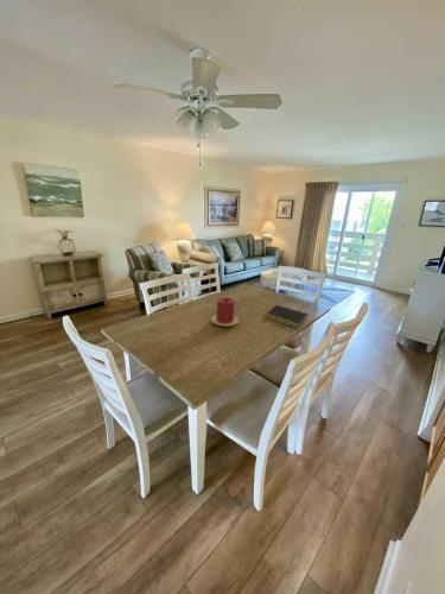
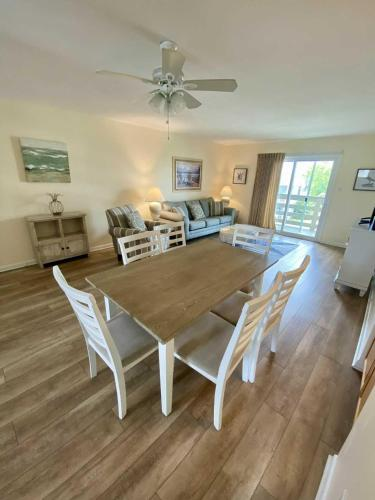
- notepad (285, 315)
- candle (224, 310)
